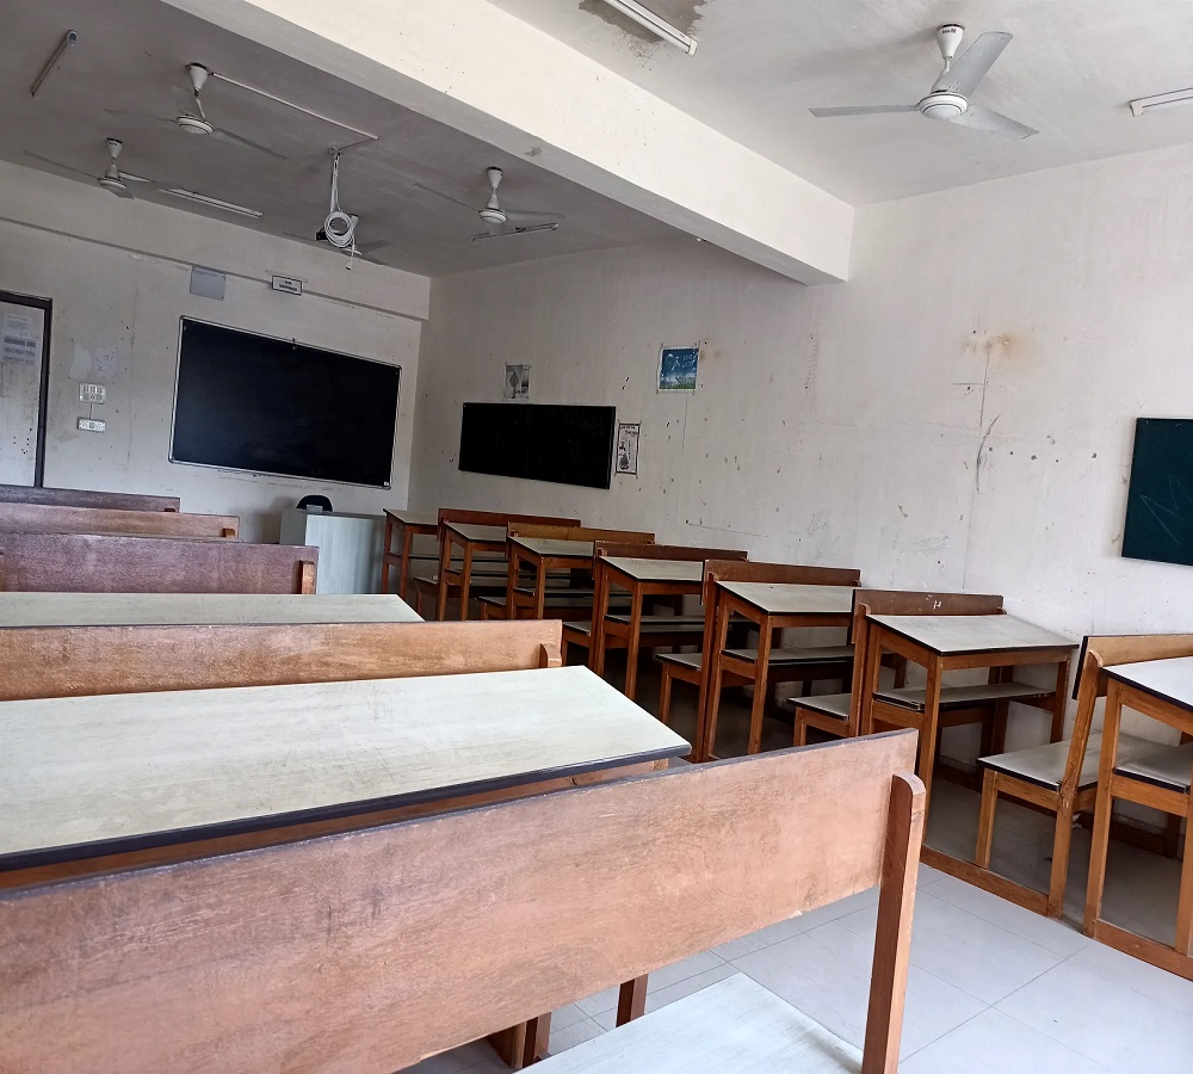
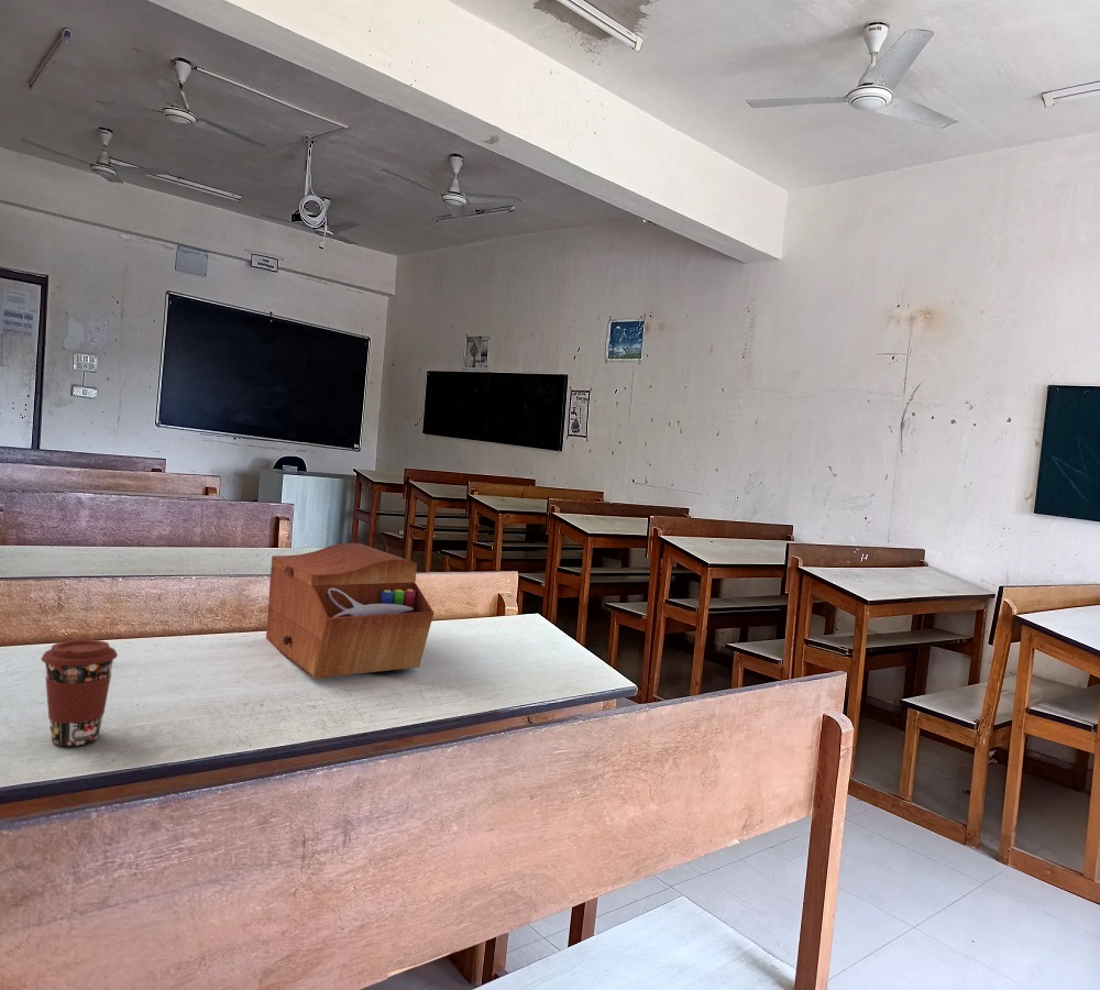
+ sewing box (344, 606)
+ coffee cup (78, 692)
